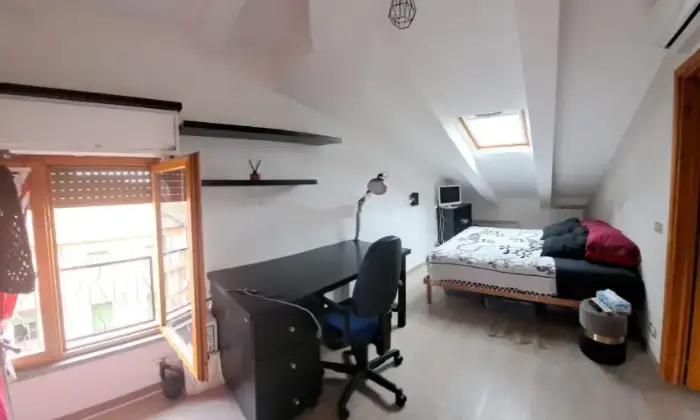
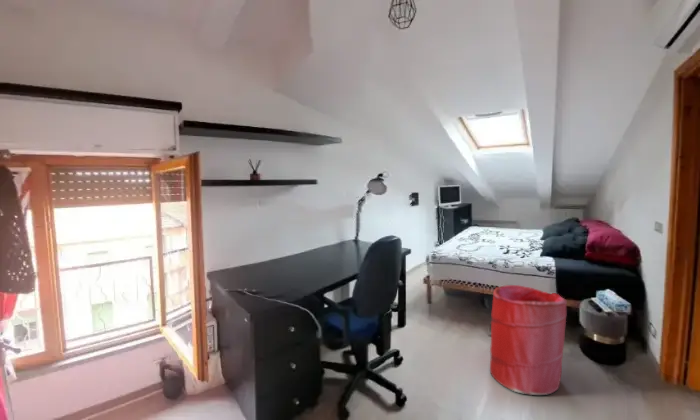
+ laundry hamper (526, 334)
